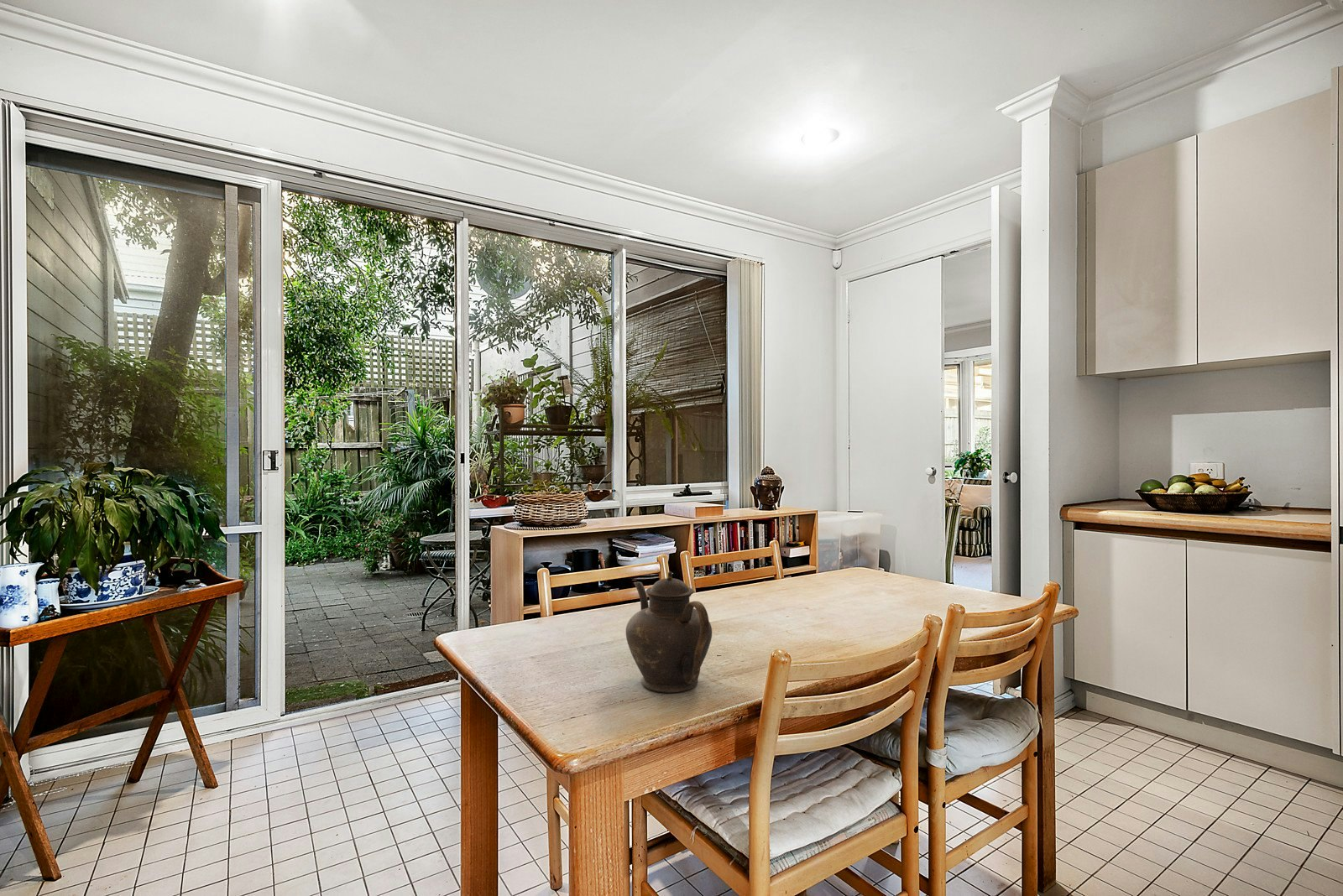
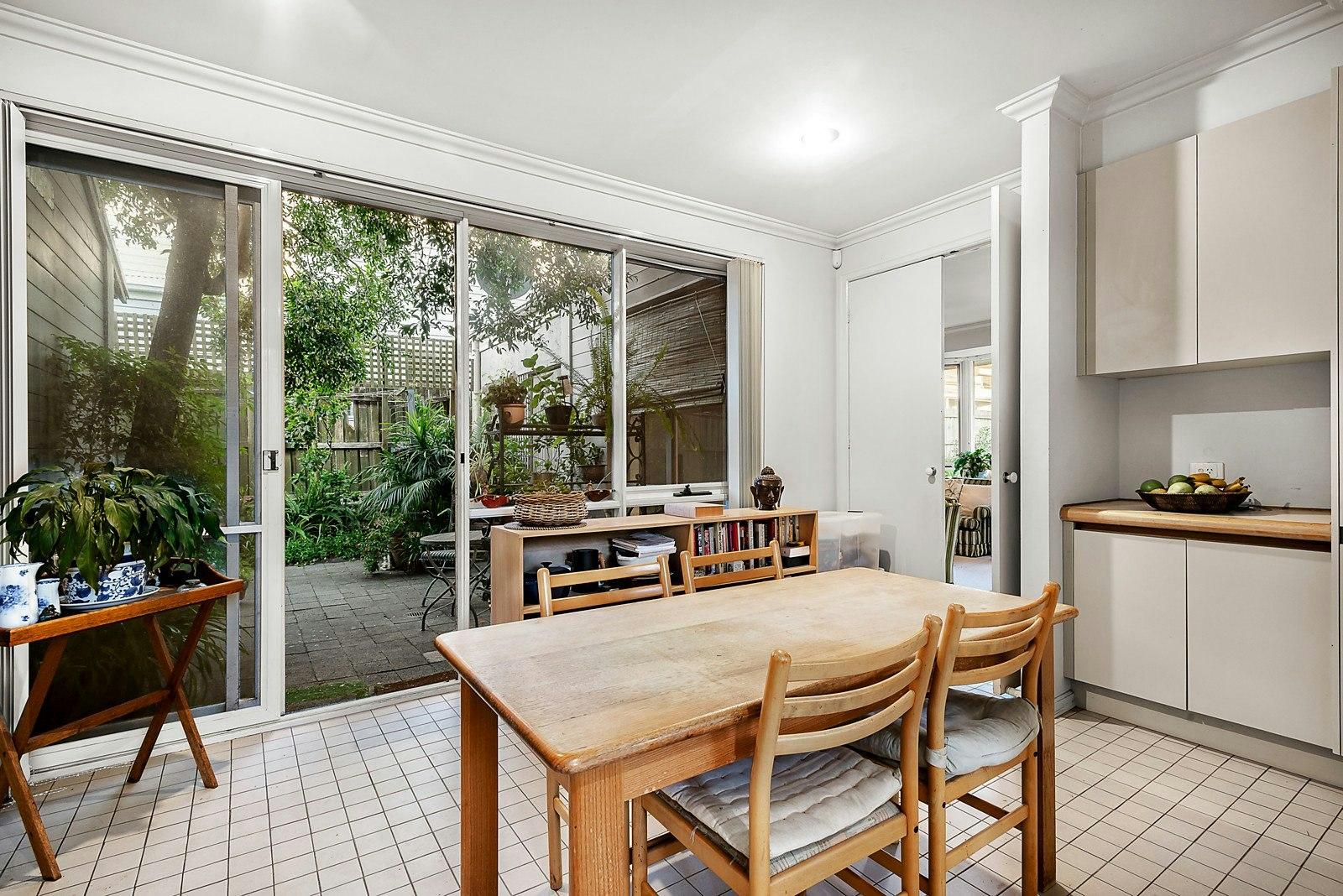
- teapot (668, 625)
